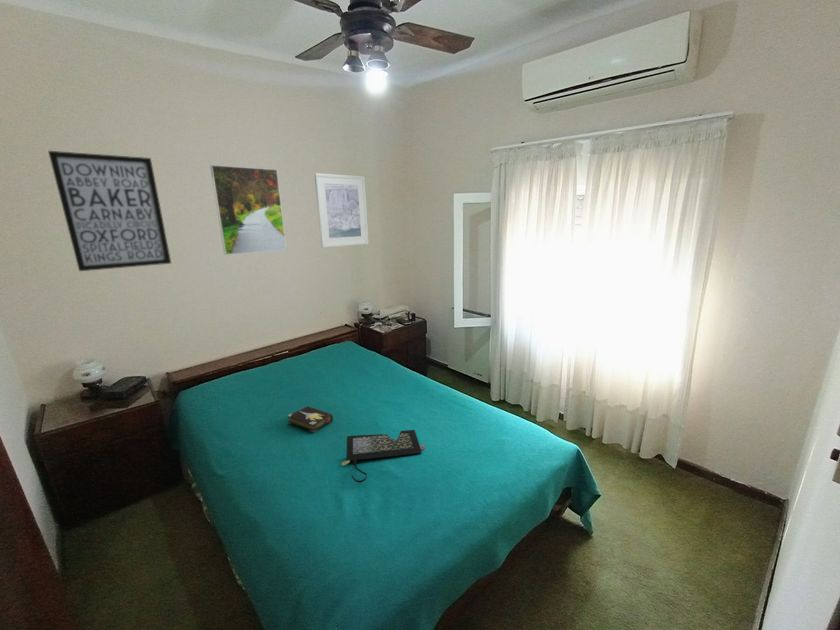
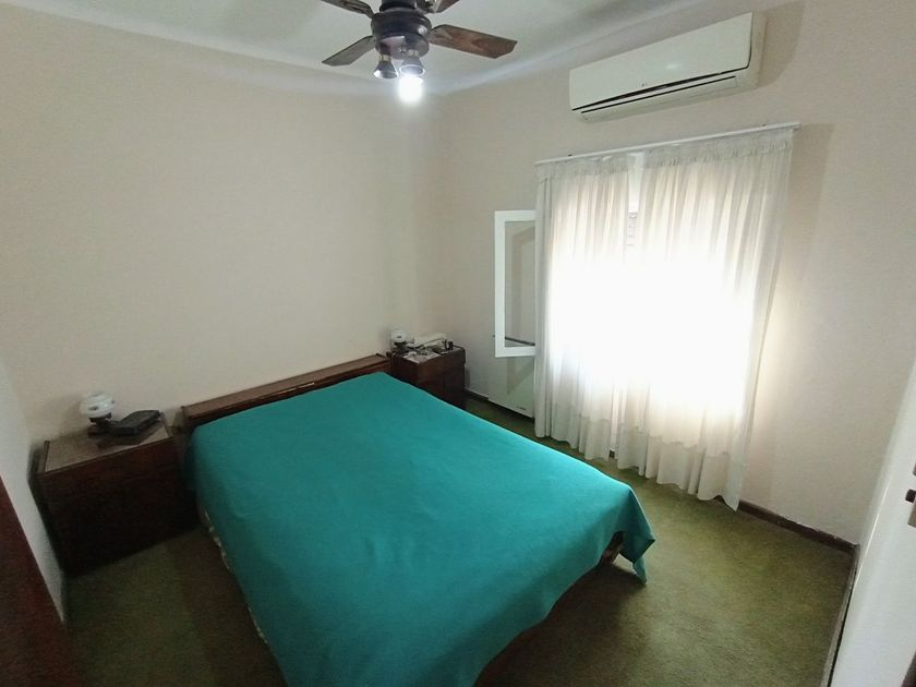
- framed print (343, 211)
- hardback book (310, 417)
- wall art (115, 212)
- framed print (251, 211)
- clutch bag (379, 445)
